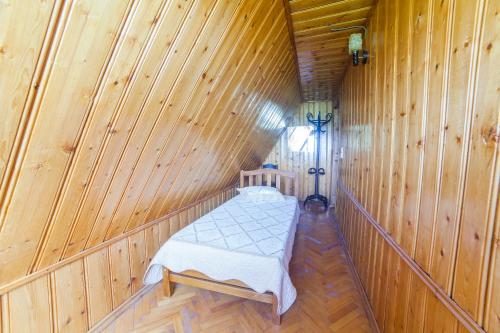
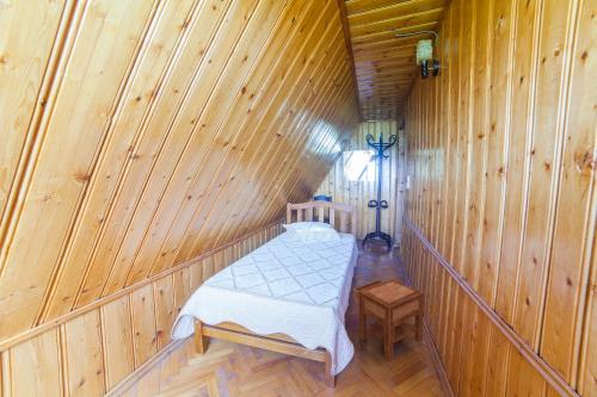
+ nightstand (387, 312)
